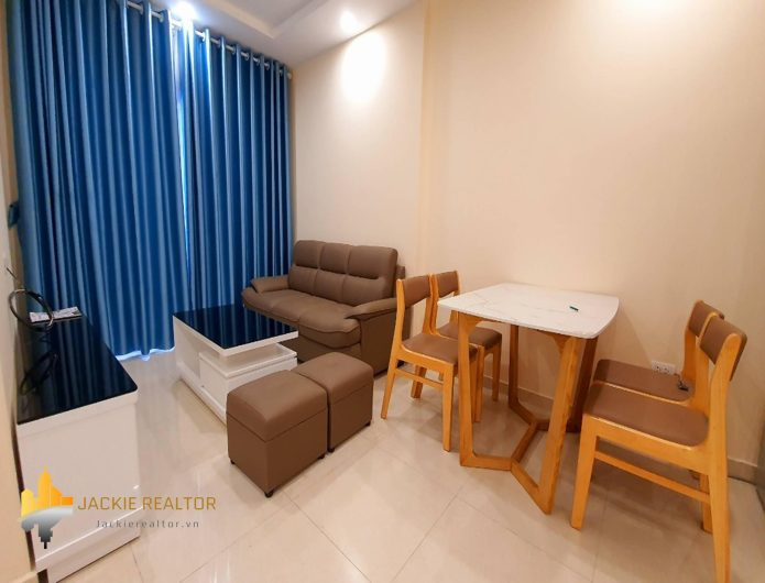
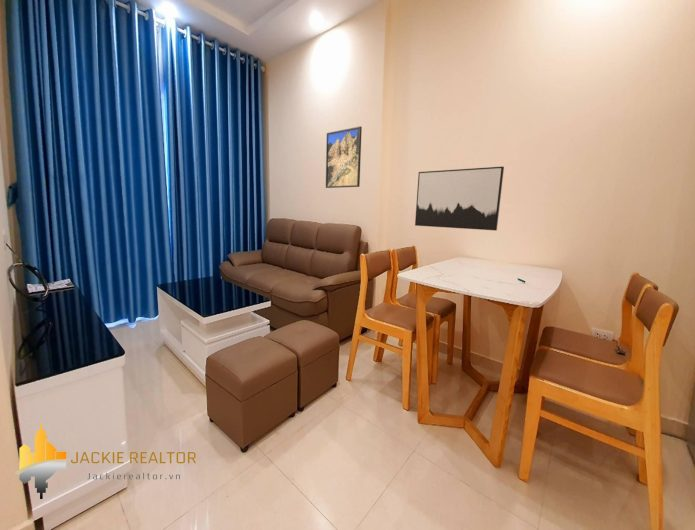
+ wall art (454, 199)
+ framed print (342, 159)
